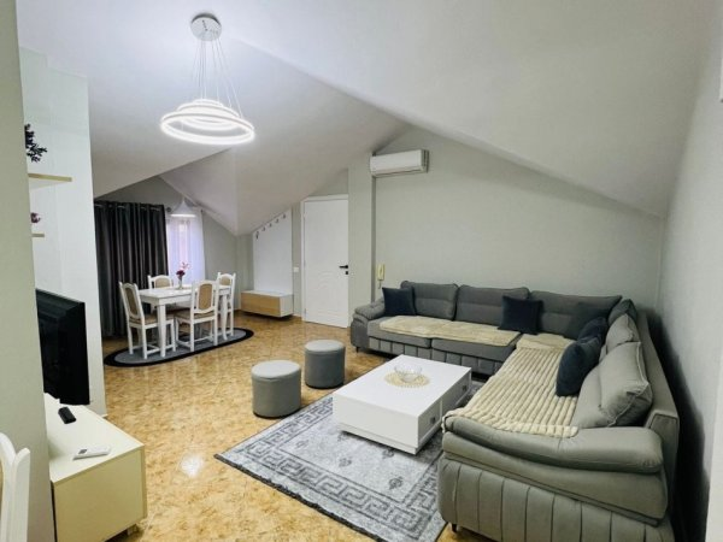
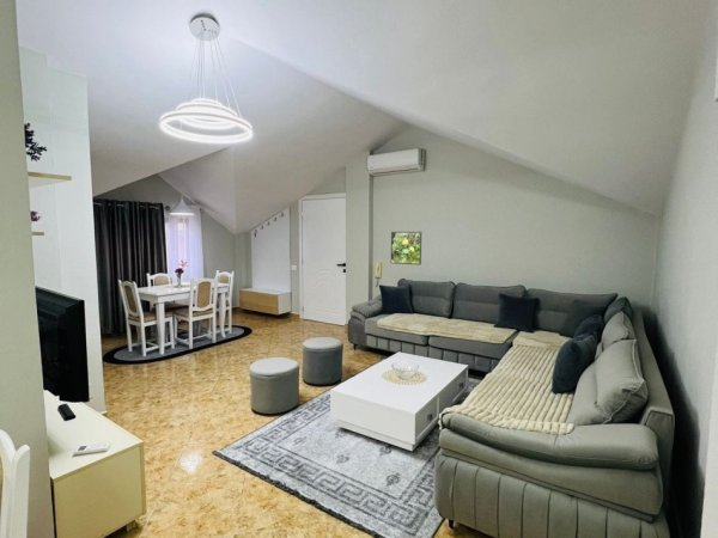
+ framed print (406, 247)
